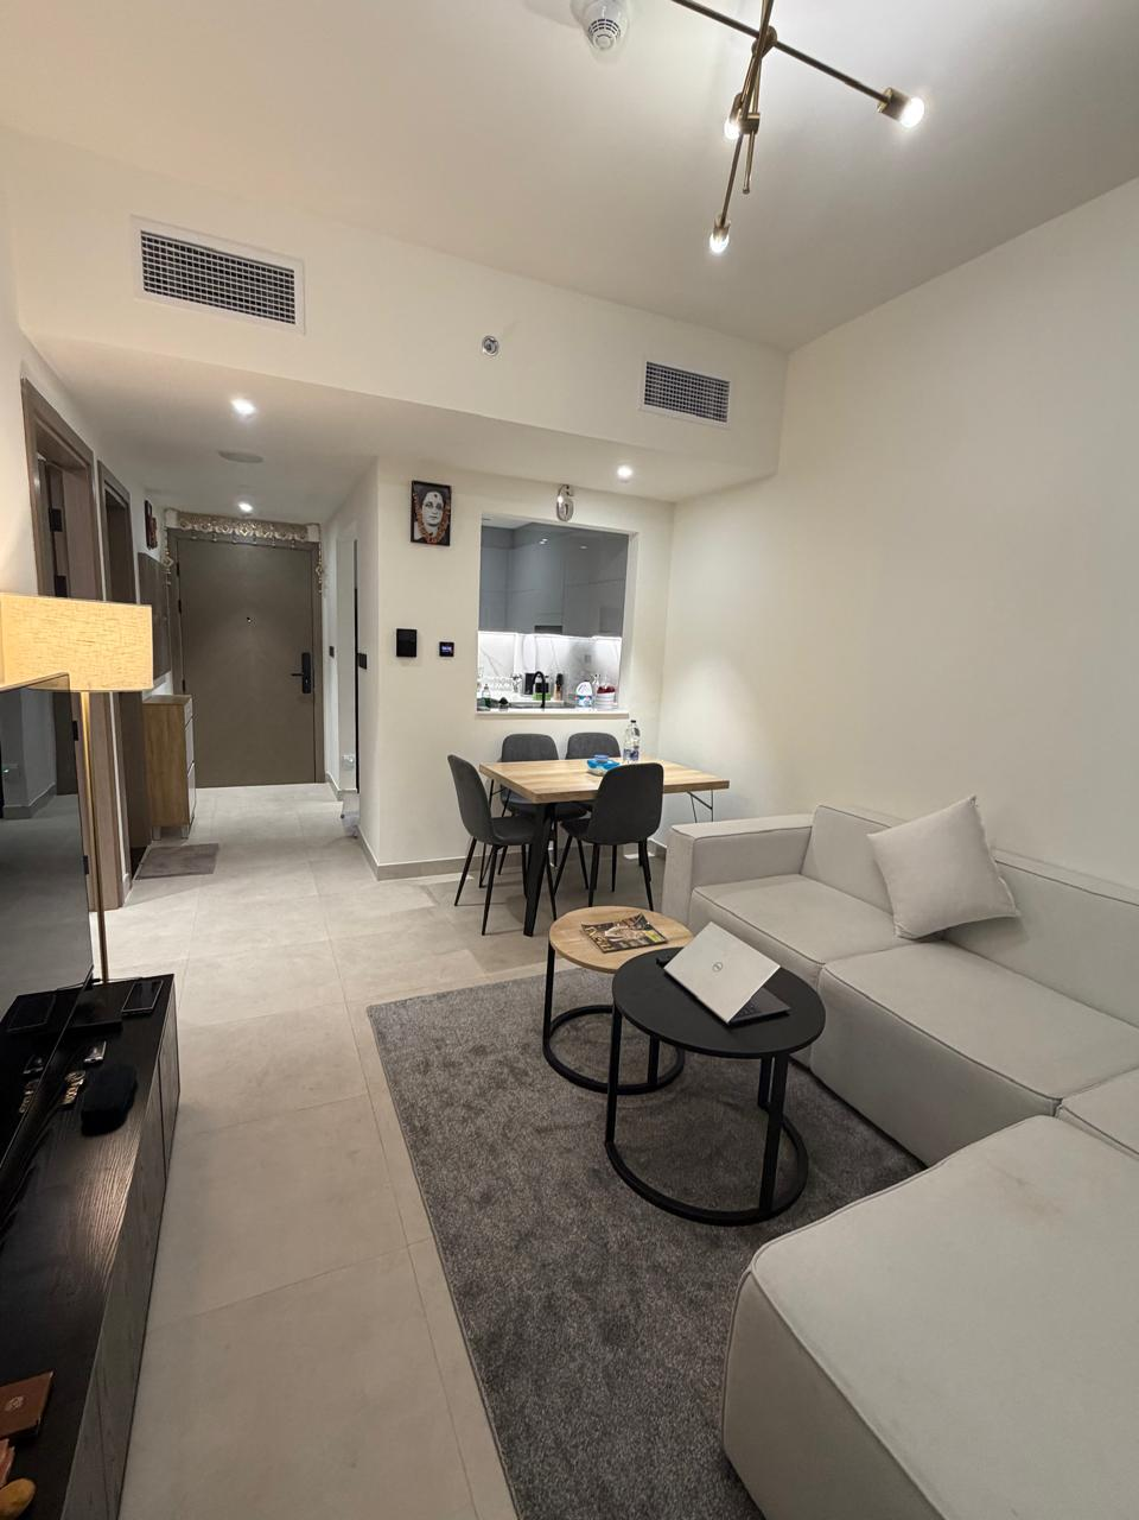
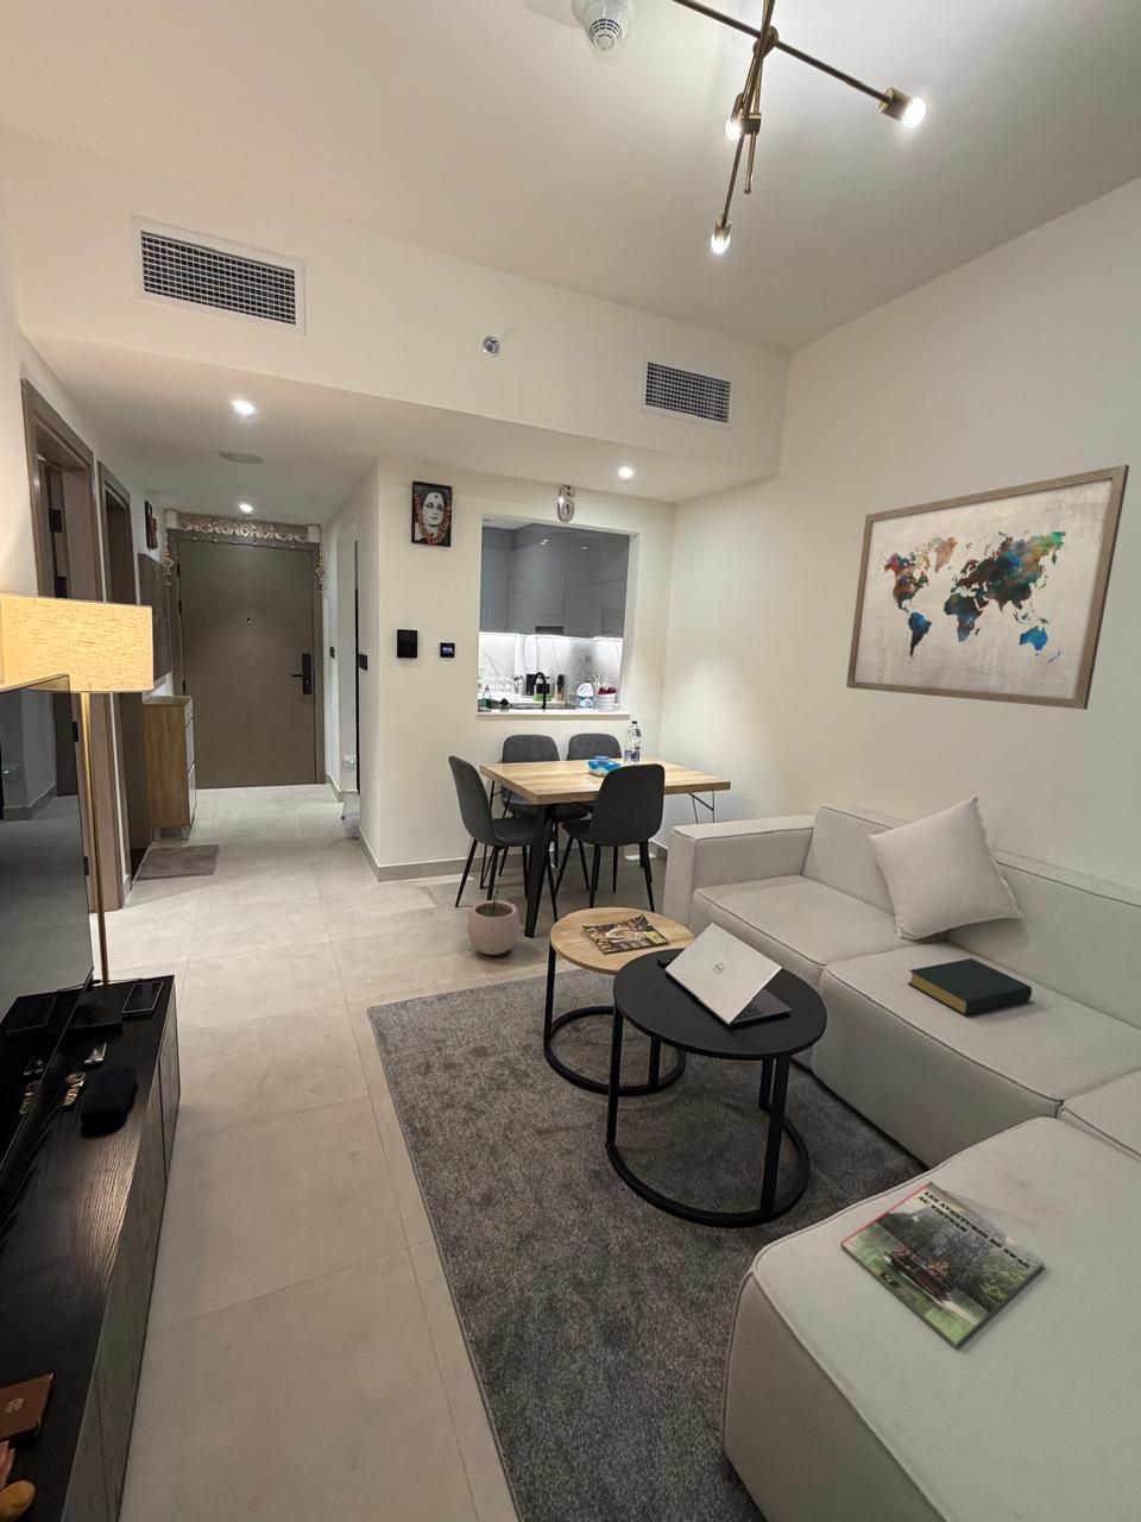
+ hardback book (968, 985)
+ wall art (960, 597)
+ magazine (941, 1254)
+ plant pot (494, 920)
